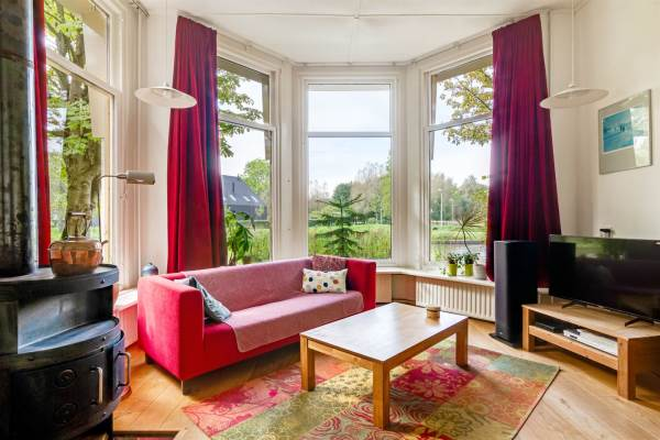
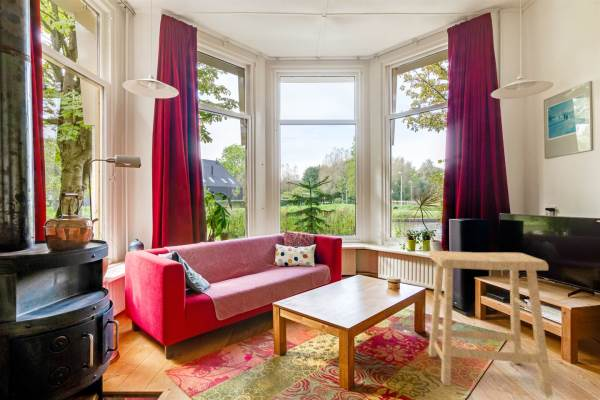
+ stool (483, 332)
